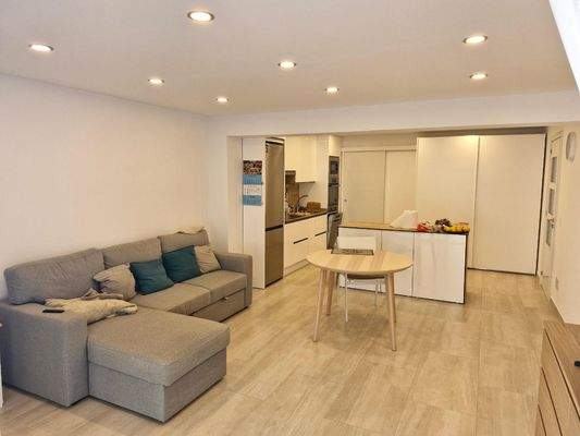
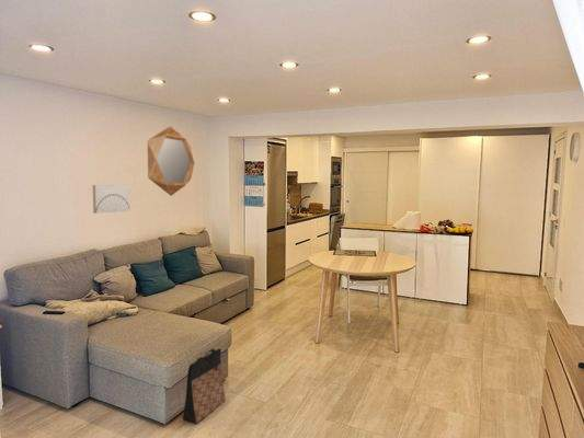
+ home mirror (173, 161)
+ bag (205, 380)
+ wall art (112, 198)
